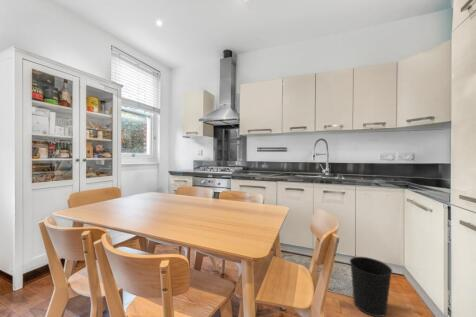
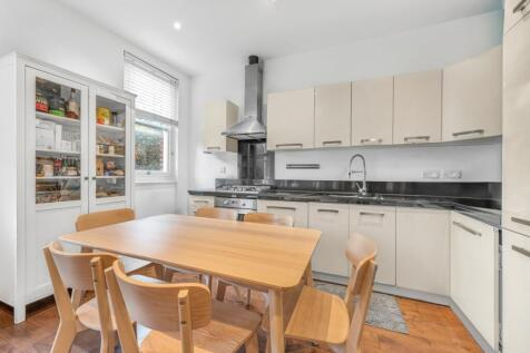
- wastebasket (369, 285)
